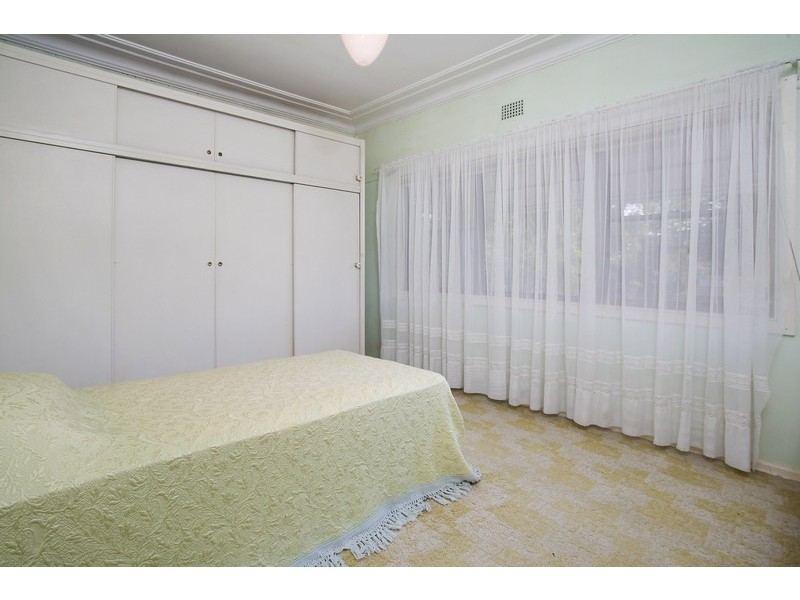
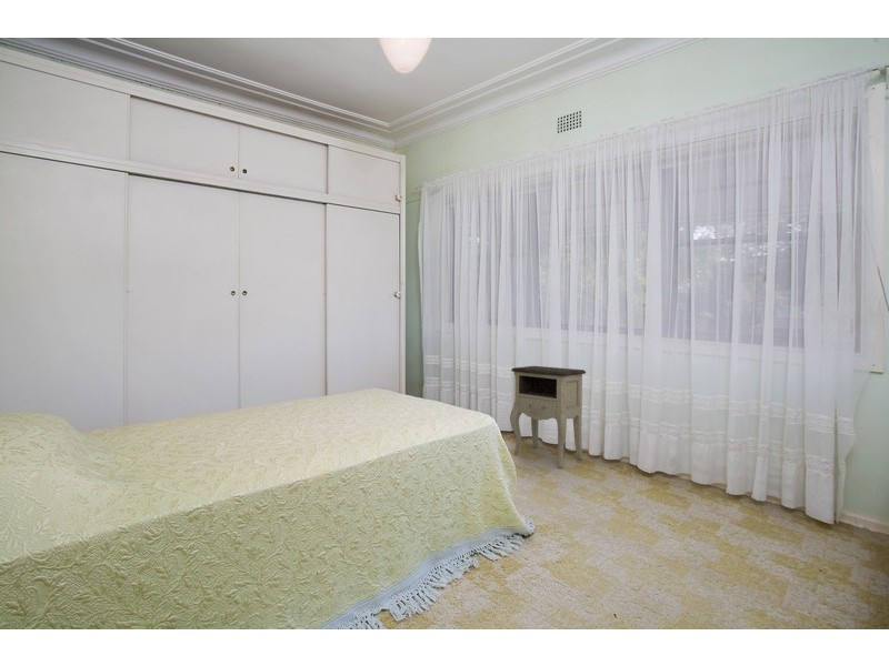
+ nightstand (547, 413)
